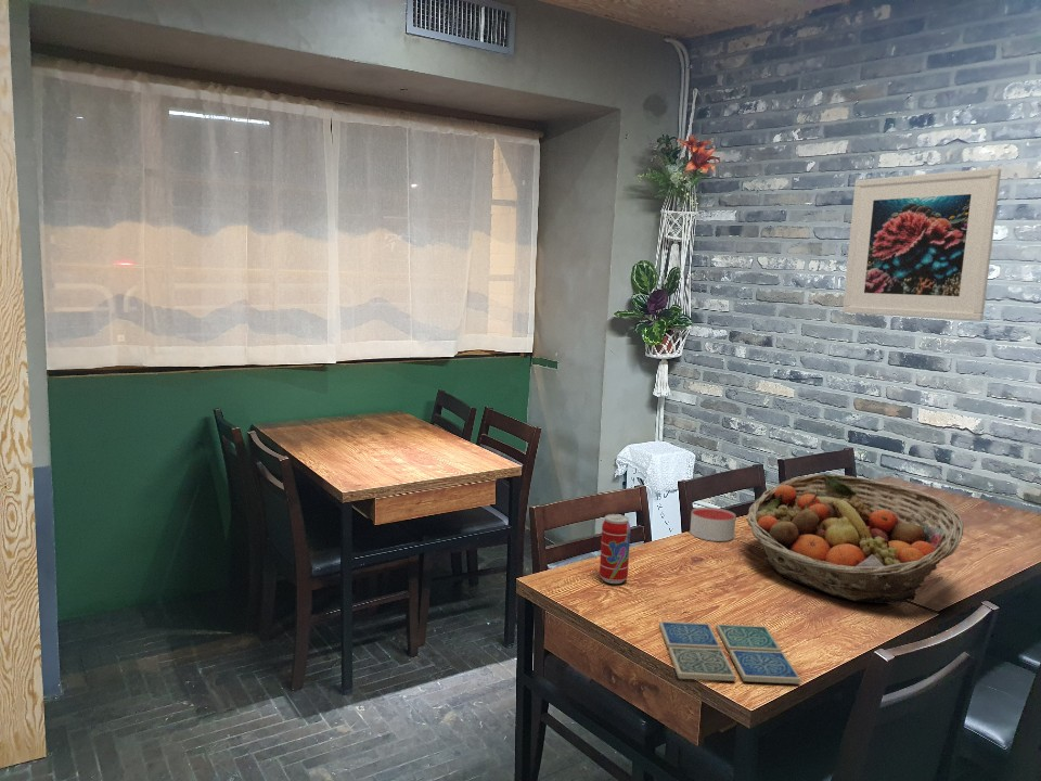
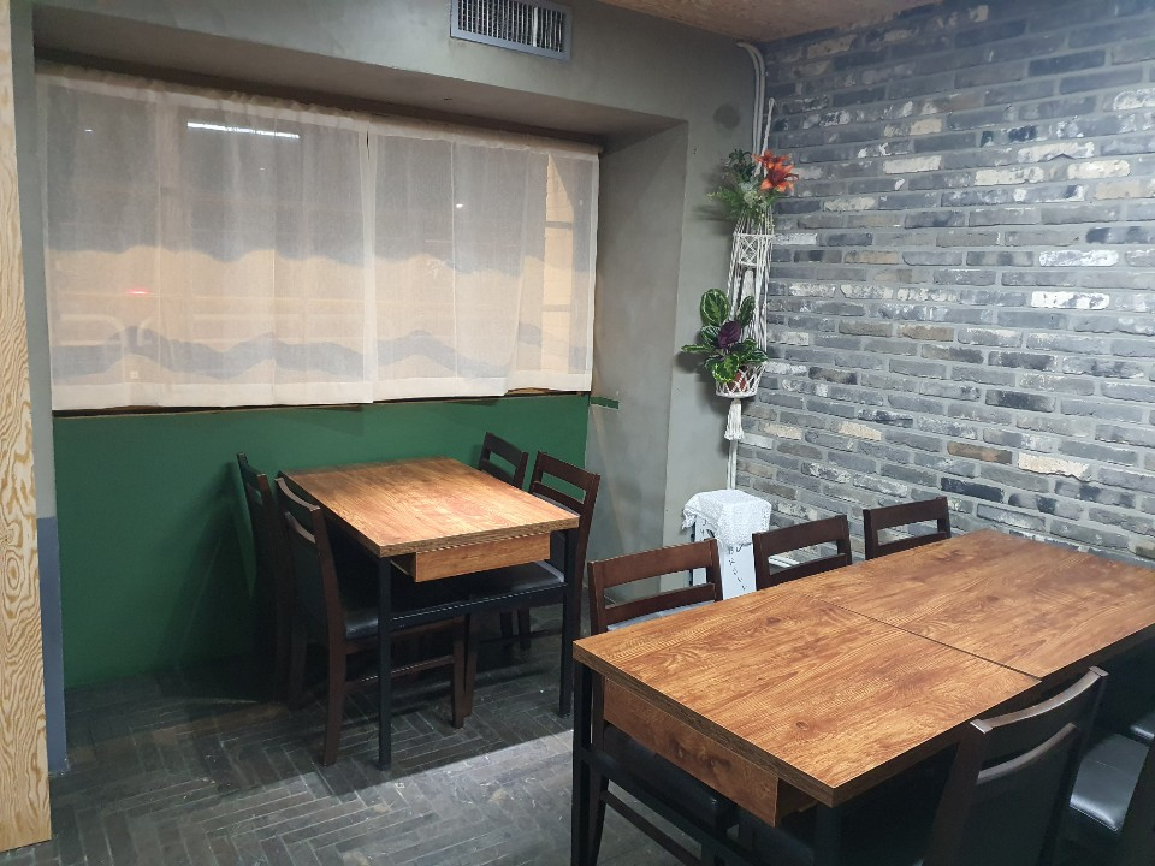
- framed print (915, 246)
- candle (712, 523)
- drink coaster (722, 651)
- beverage can (615, 549)
- fruit basket (847, 534)
